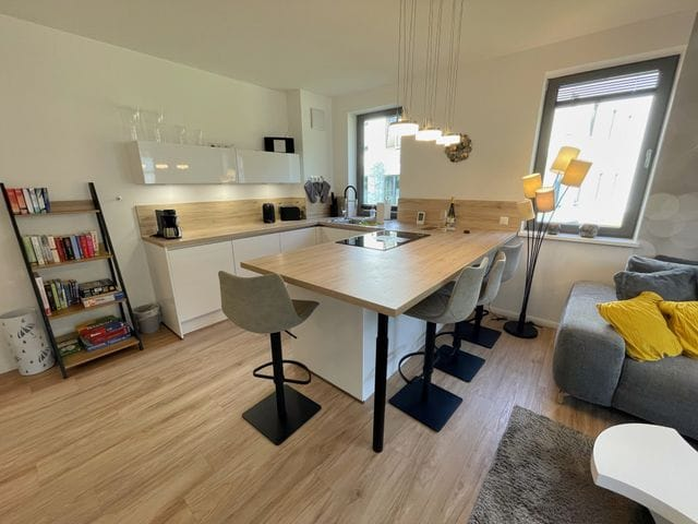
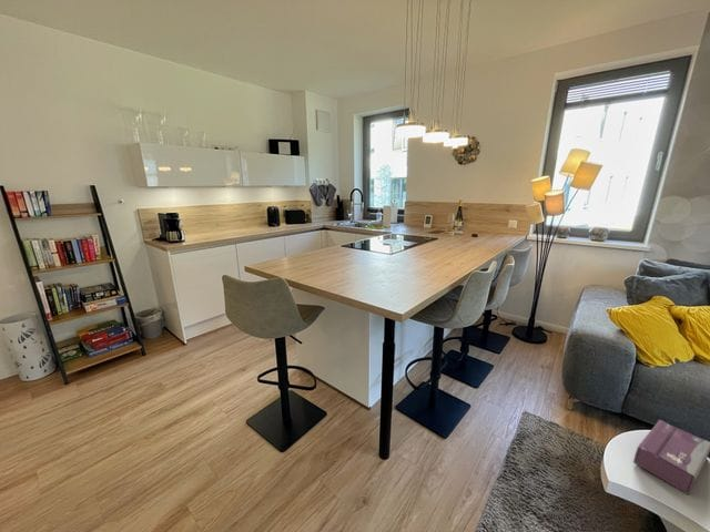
+ tissue box (672, 452)
